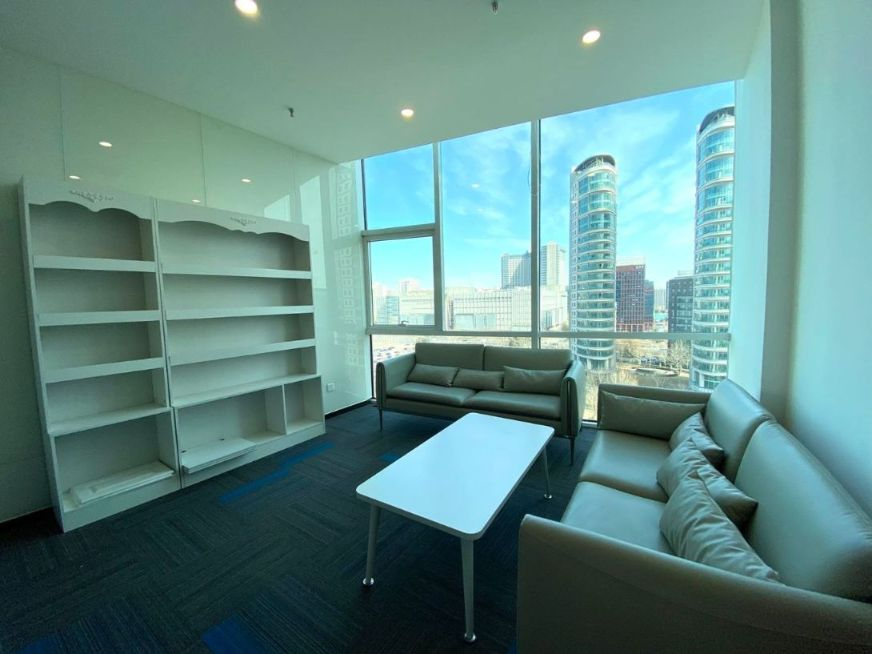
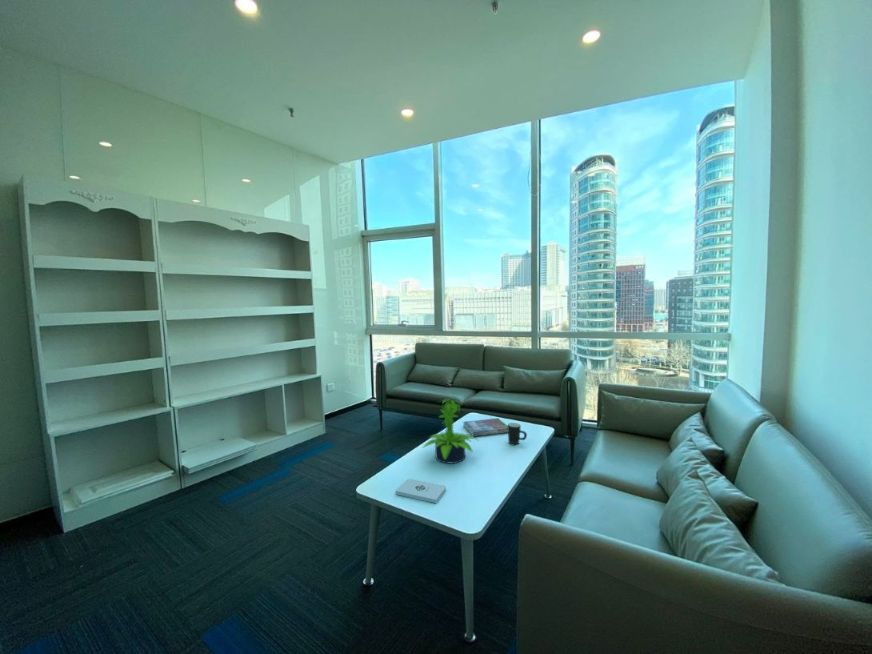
+ notepad (421, 490)
+ potted plant (450, 429)
+ book (486, 427)
+ mug (517, 434)
